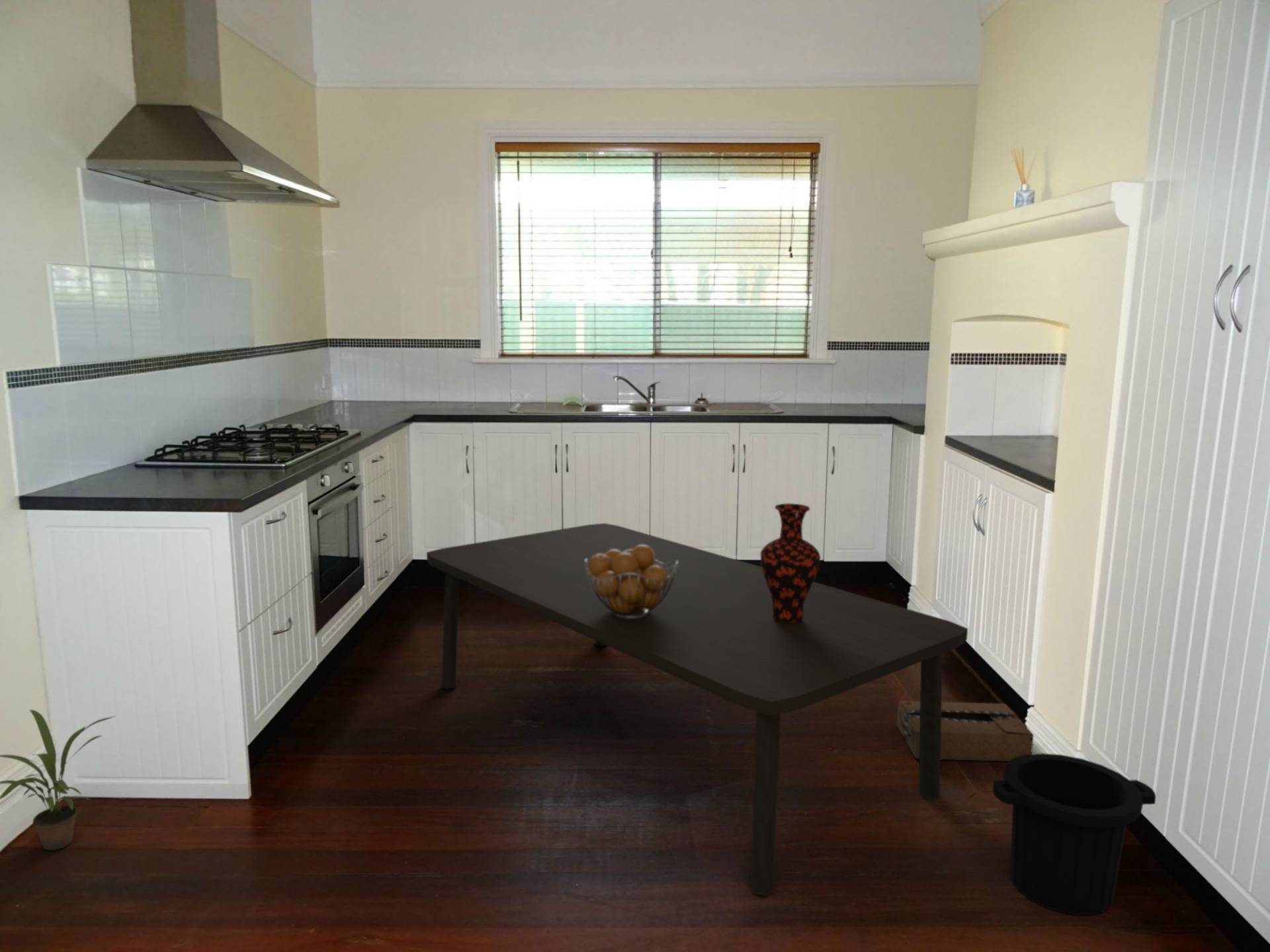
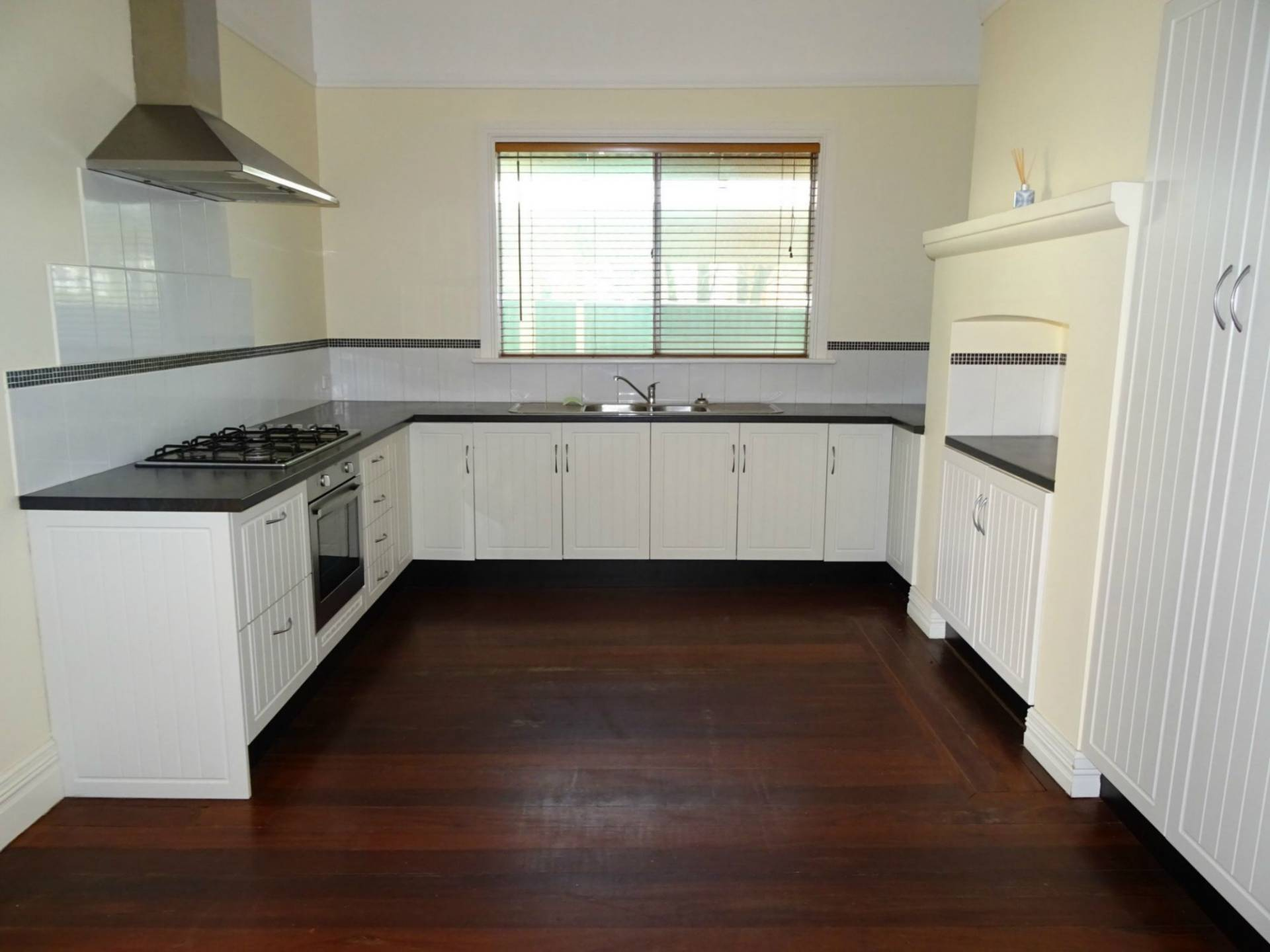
- cardboard box (962, 729)
- trash can (1065, 834)
- dining table (661, 660)
- potted plant (60, 782)
- vase (790, 563)
- fruit basket (631, 580)
